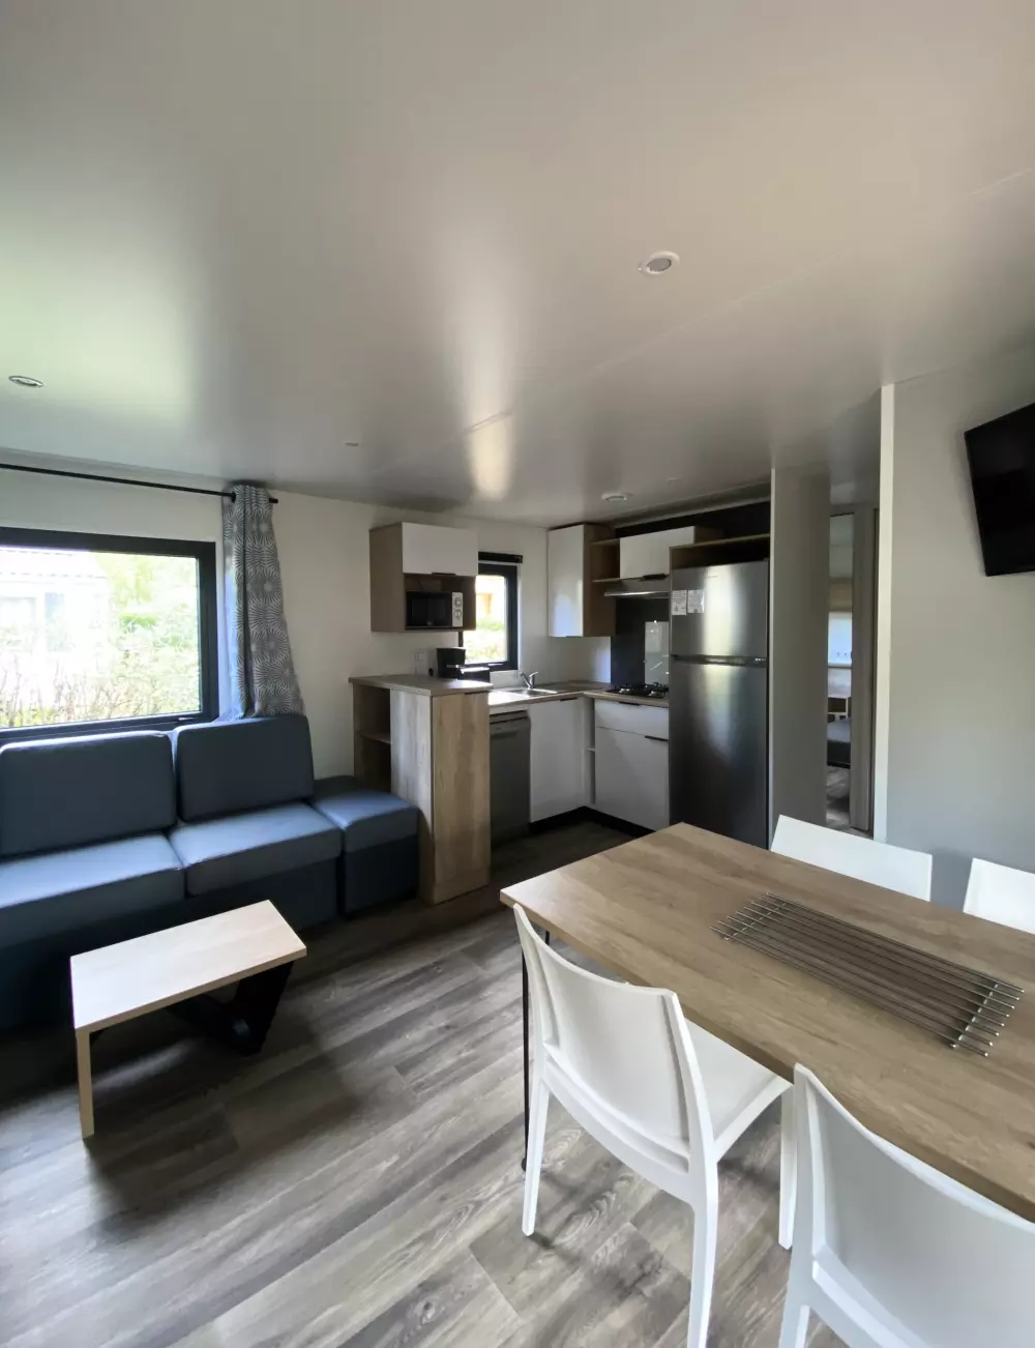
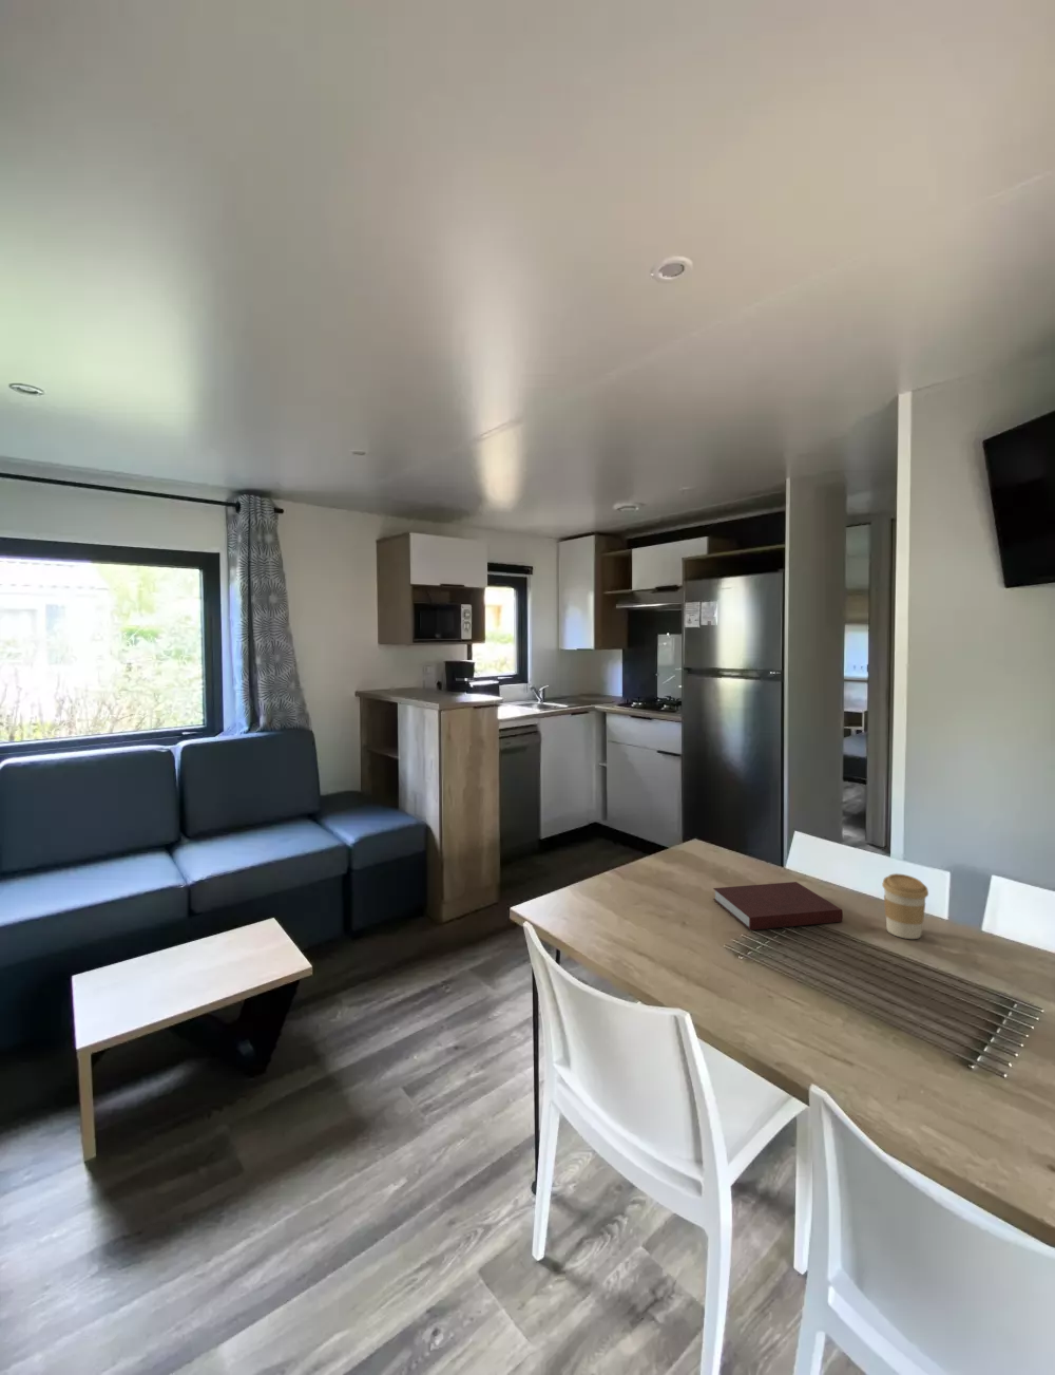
+ notebook (775, 904)
+ coffee cup (904, 905)
